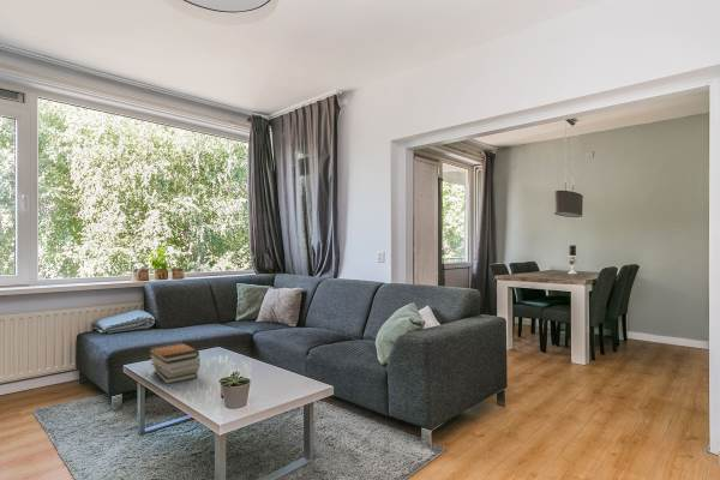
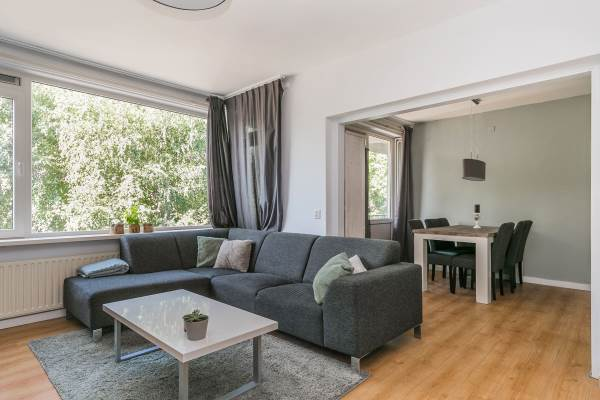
- book stack (174, 361)
